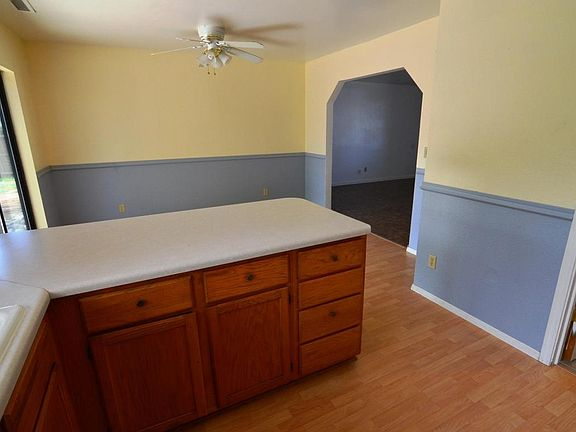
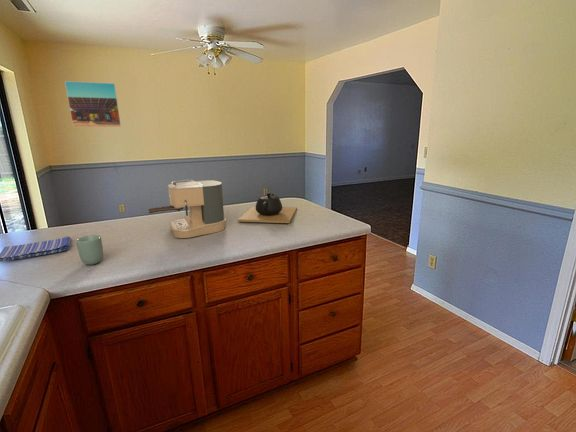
+ dish towel (36, 247)
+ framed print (94, 105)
+ cup (91, 250)
+ coffee maker (188, 206)
+ teapot (269, 203)
